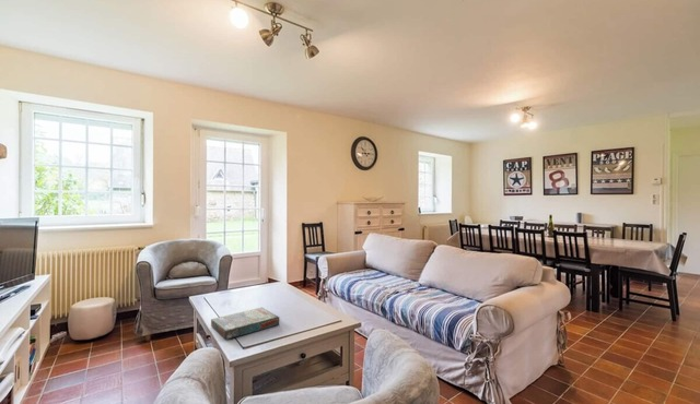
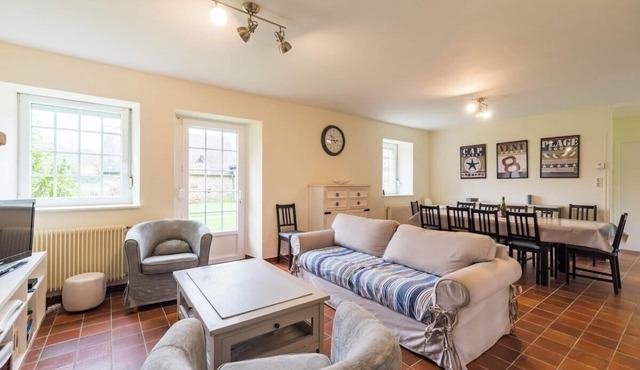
- board game (245, 321)
